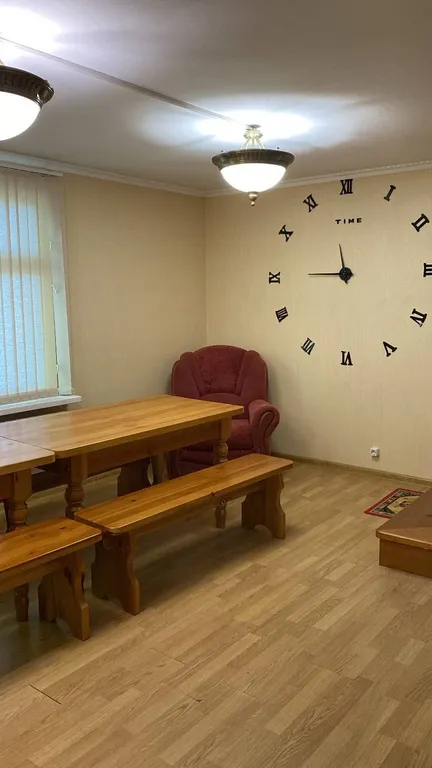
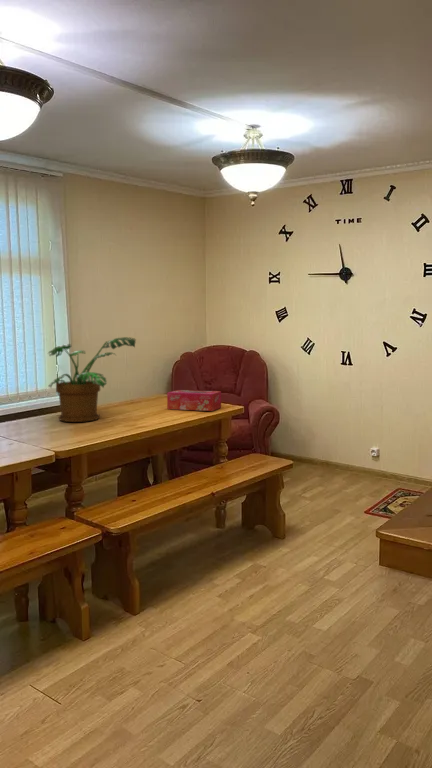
+ potted plant (91, 378)
+ tissue box (194, 400)
